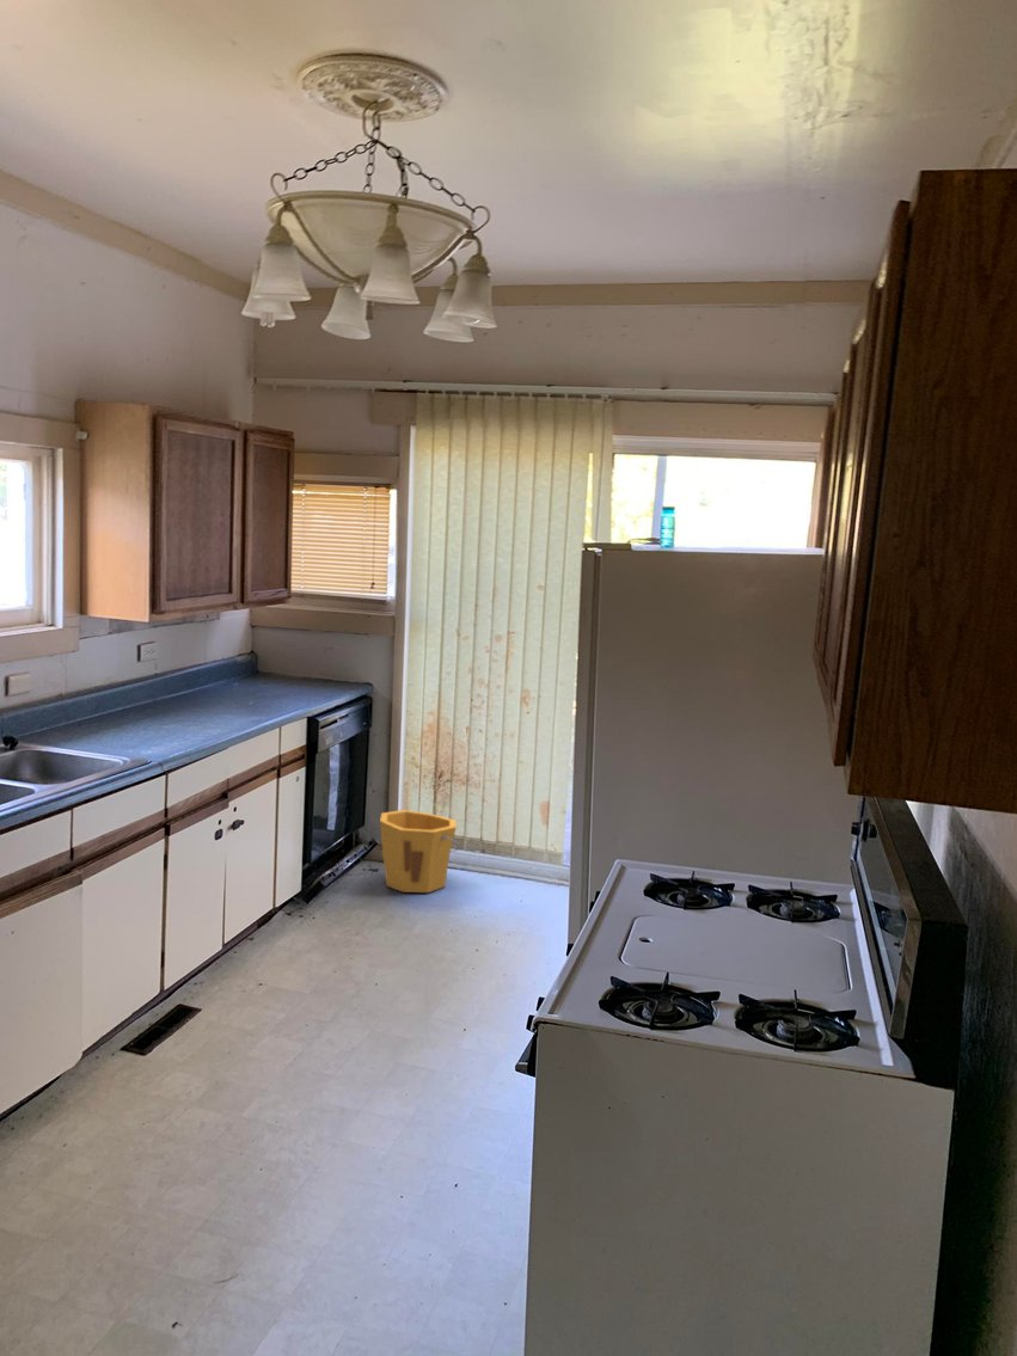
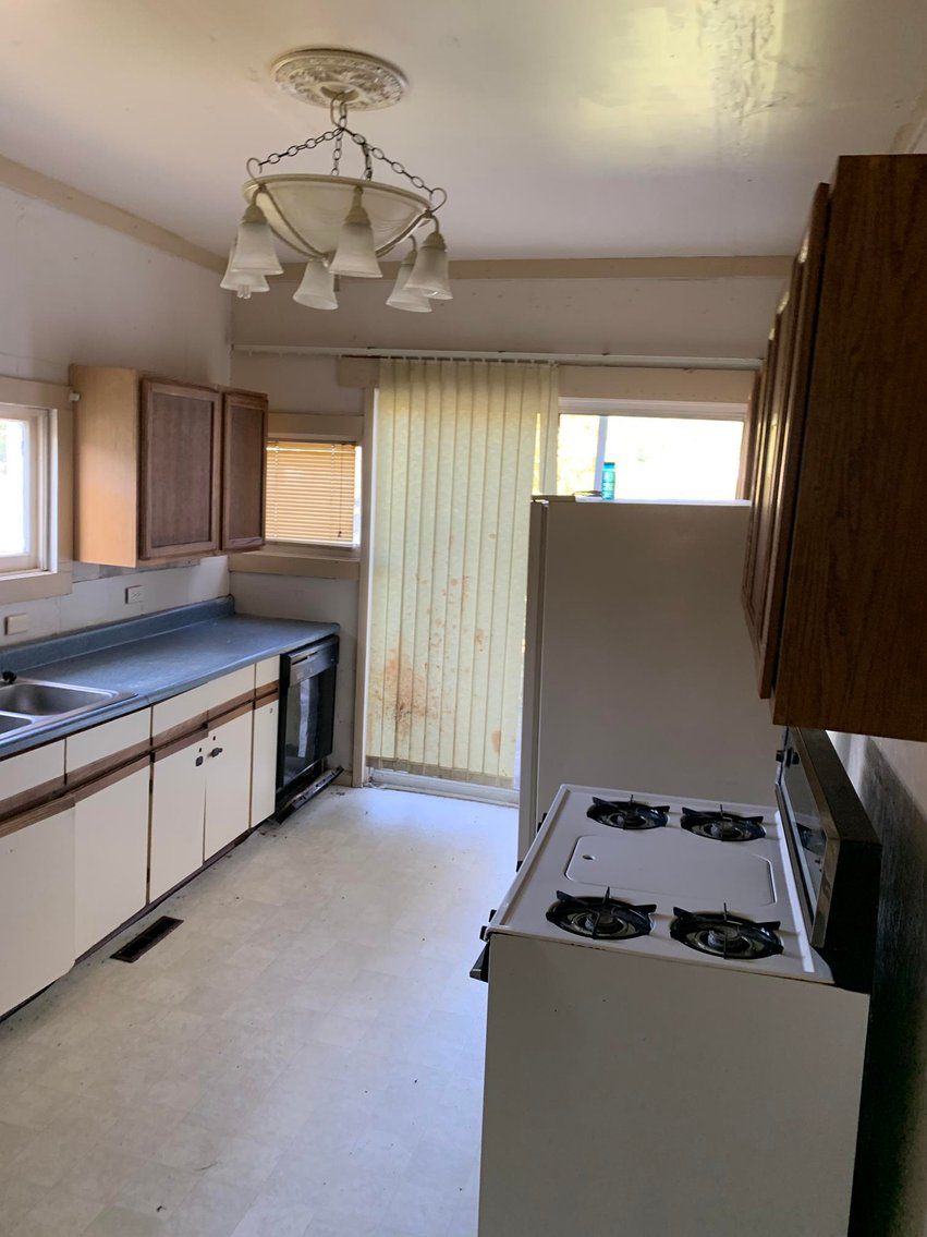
- bucket (418, 849)
